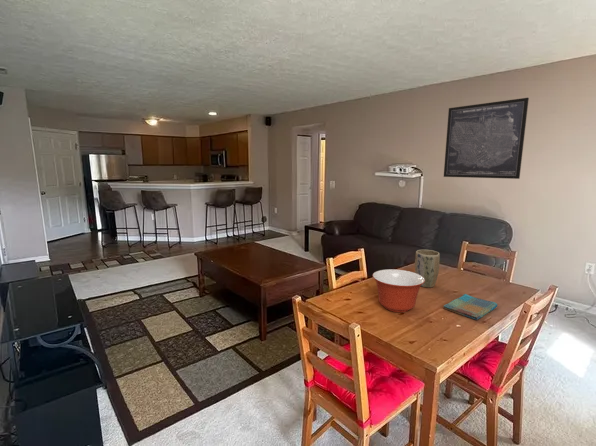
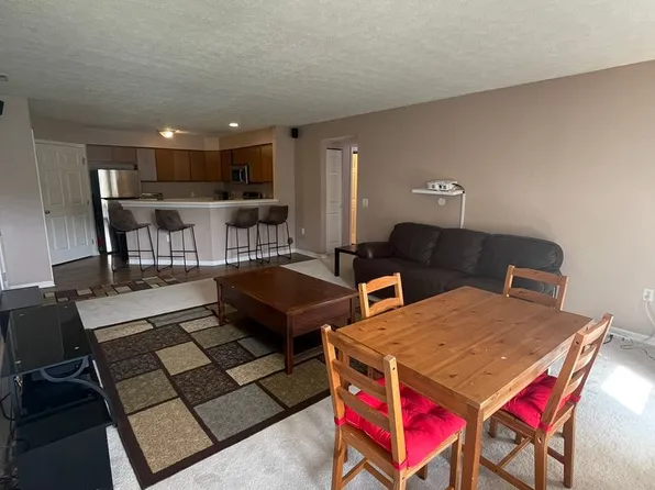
- mixing bowl (397, 292)
- dish towel (470, 305)
- wall art (481, 141)
- plant pot (426, 268)
